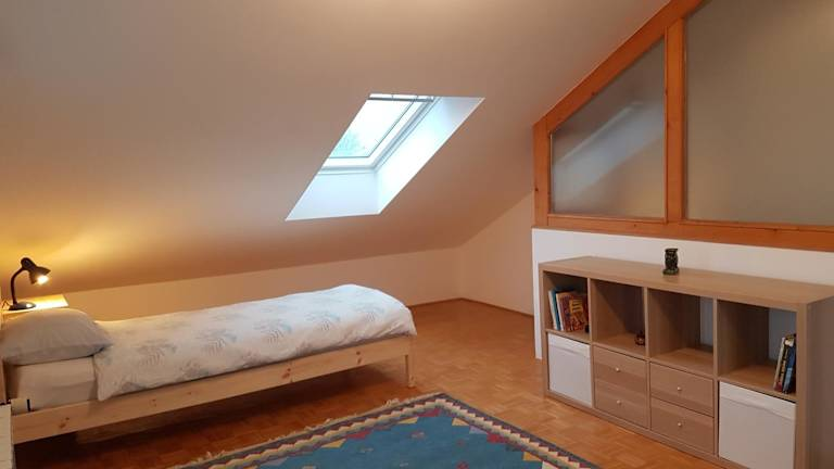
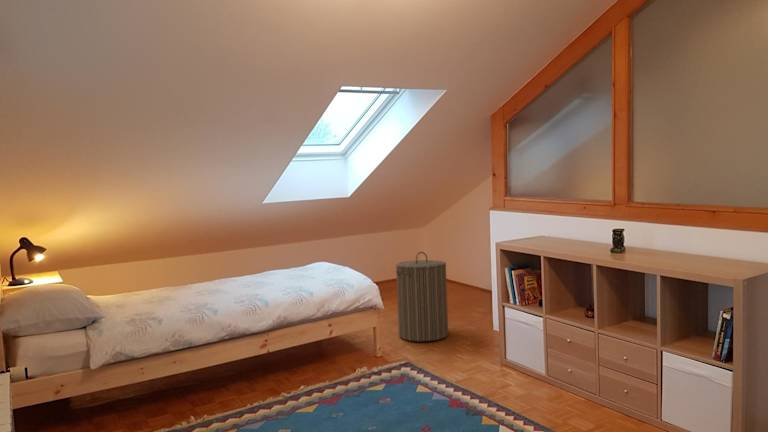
+ laundry hamper (421, 293)
